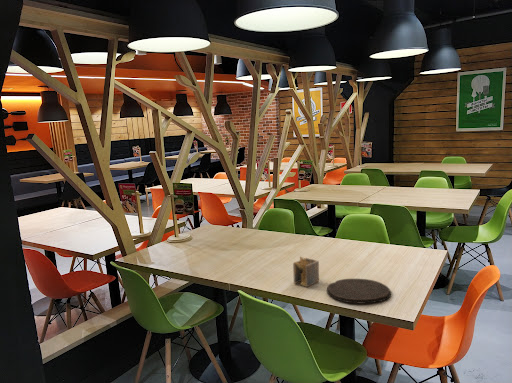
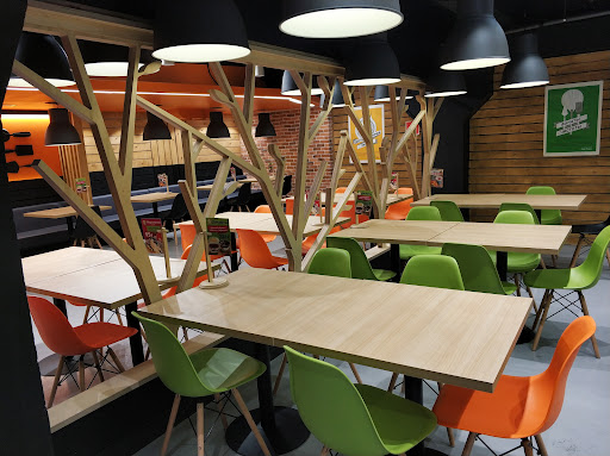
- napkin holder (306, 268)
- plate (358, 289)
